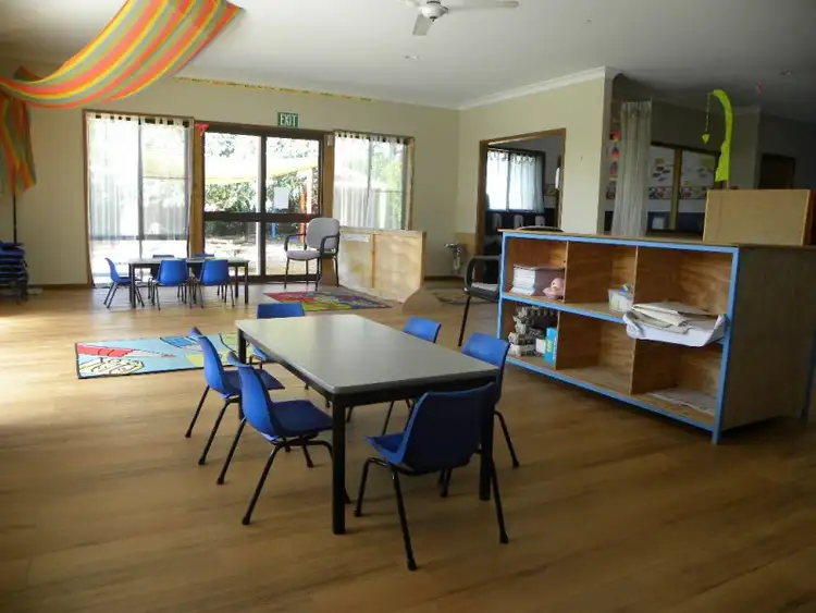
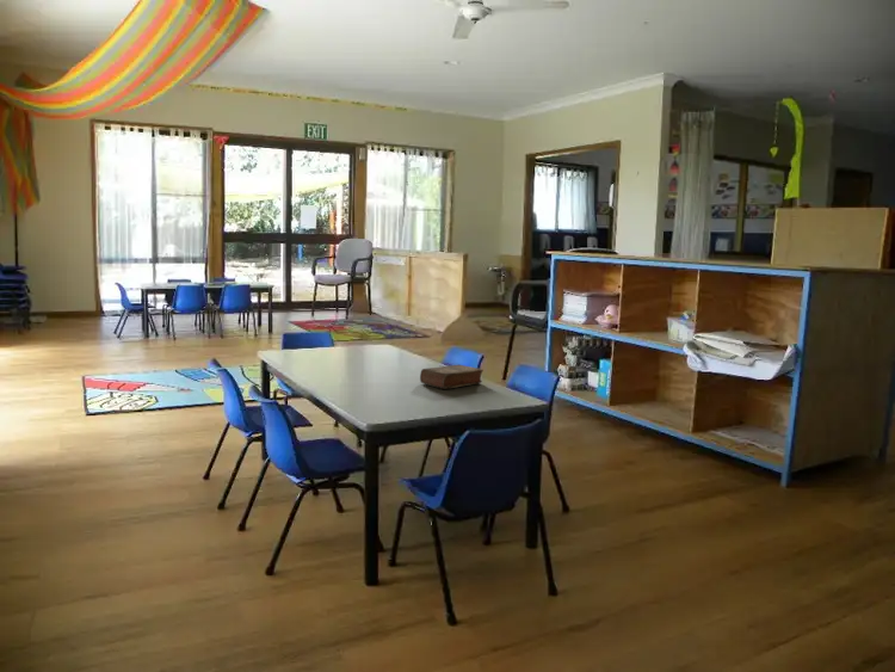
+ book (451, 375)
